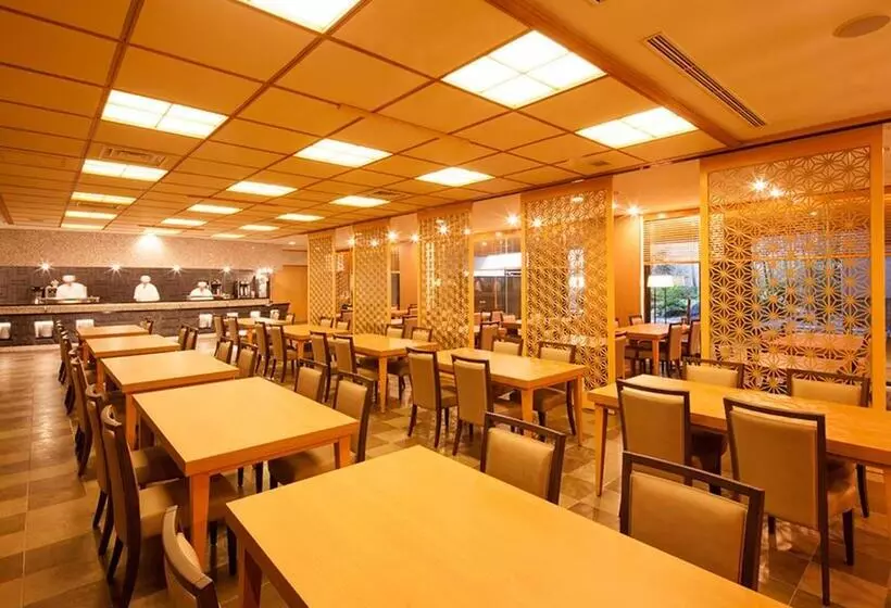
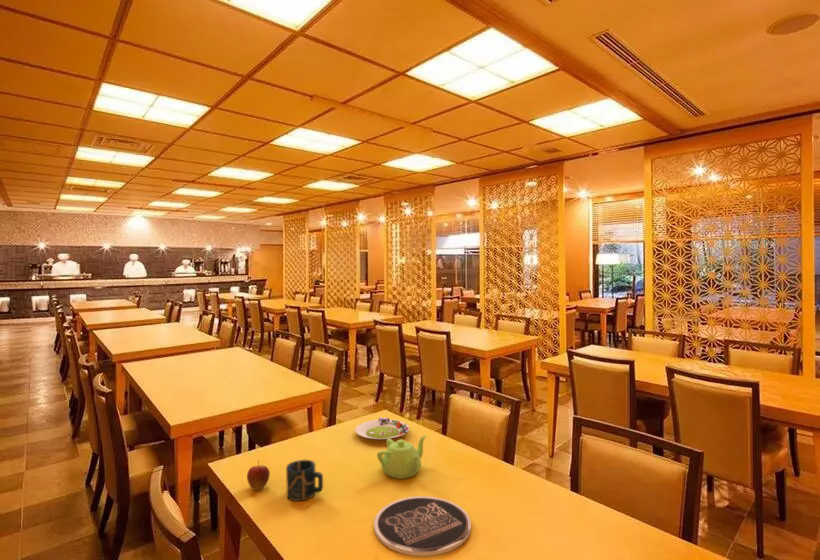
+ plate (422, 522)
+ salad plate (382, 430)
+ cup (305, 480)
+ teapot (403, 455)
+ fruit (258, 475)
